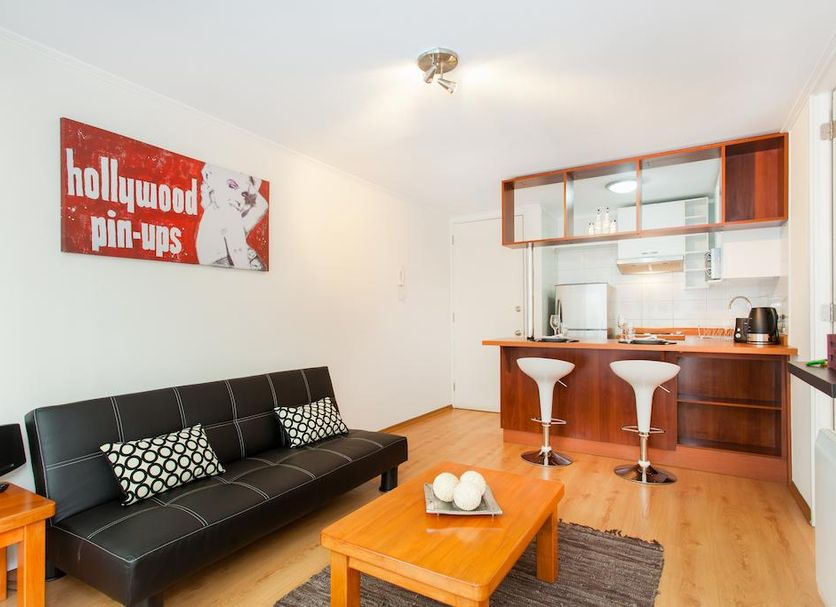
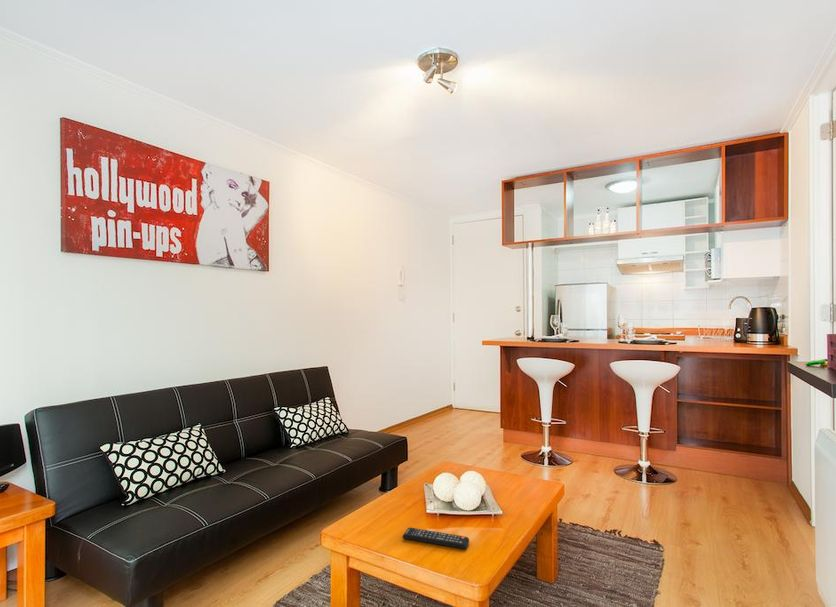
+ remote control (435, 538)
